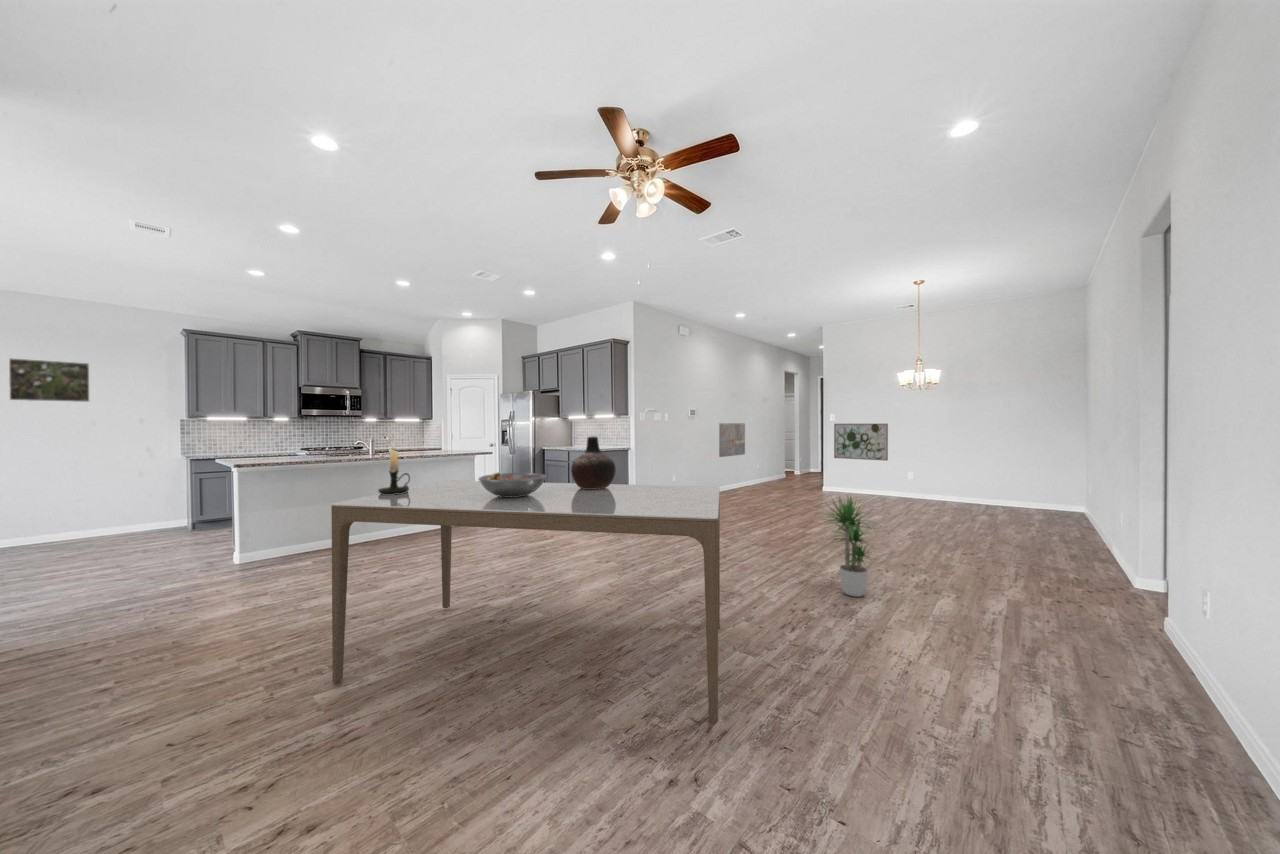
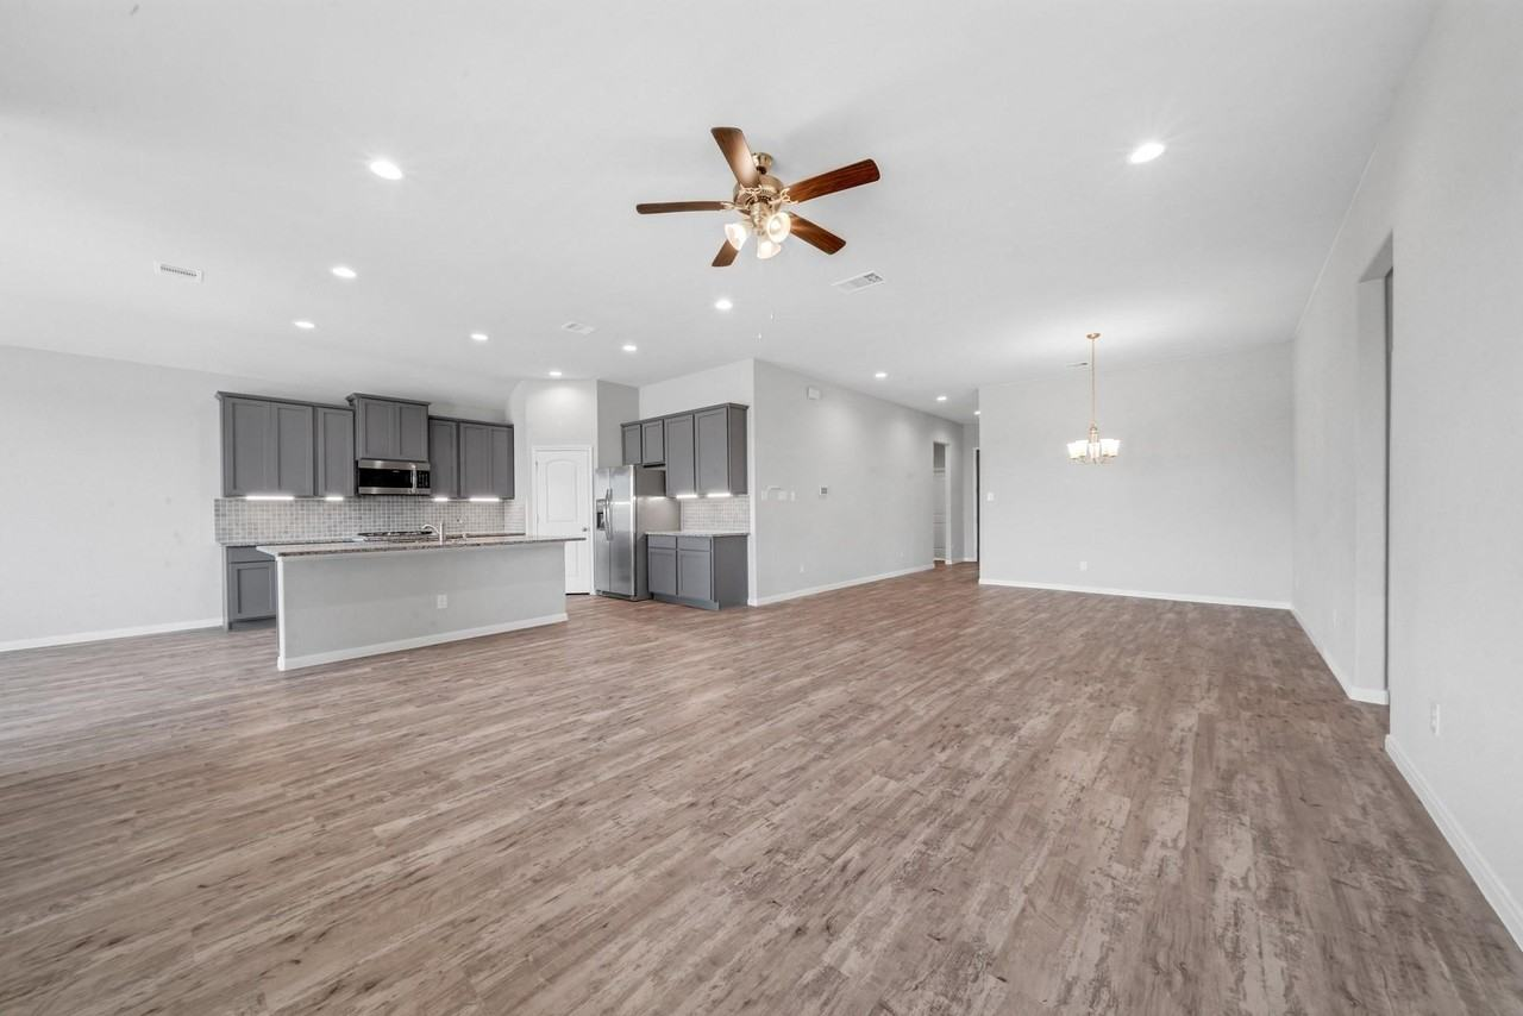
- fruit bowl (512, 482)
- dining table (547, 529)
- candle holder (397, 466)
- vase (593, 461)
- wall art (732, 439)
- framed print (51, 381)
- potted plant (848, 543)
- wall art (859, 441)
